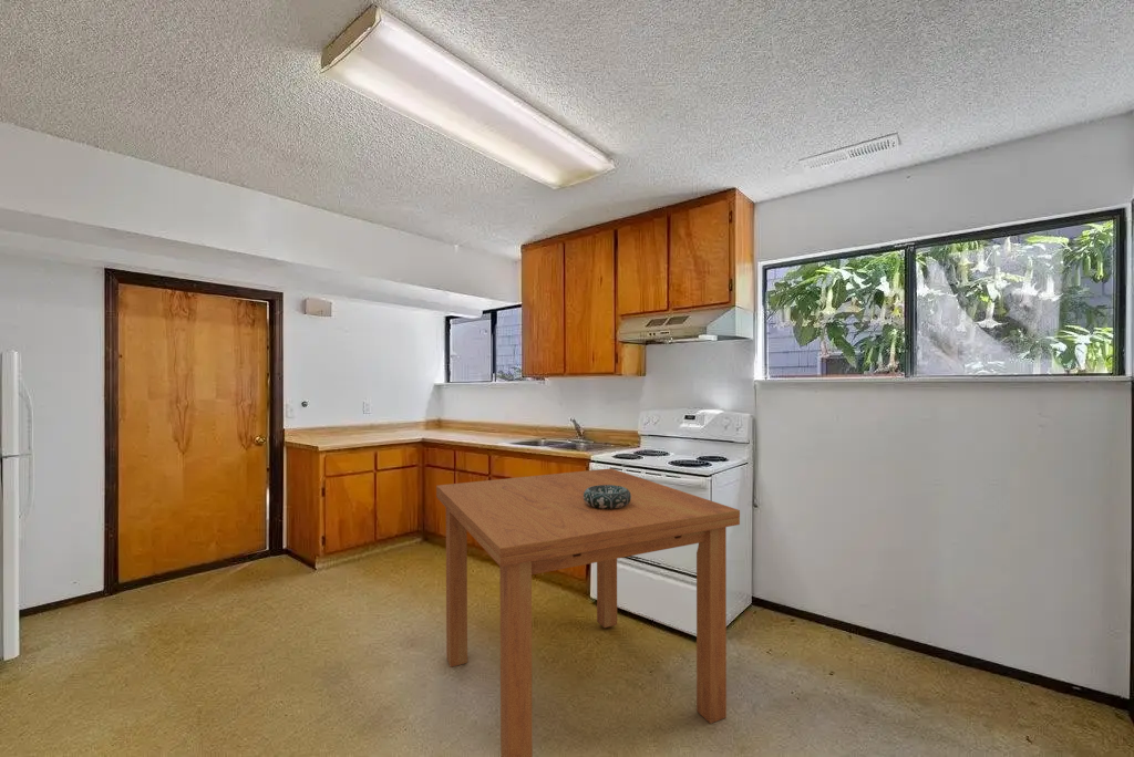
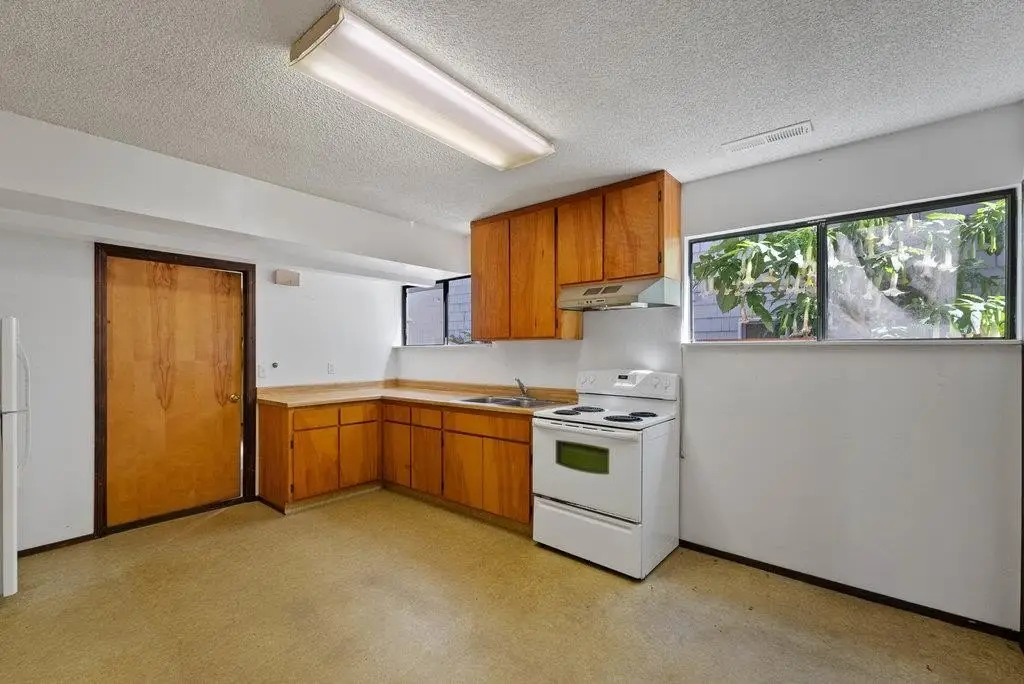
- dining table (569, 567)
- decorative bowl (607, 496)
